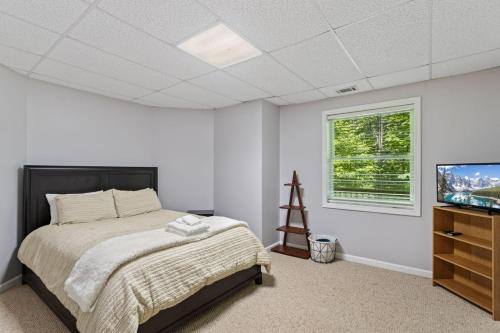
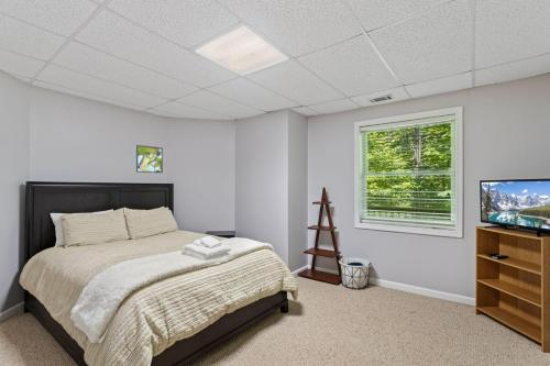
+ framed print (150, 159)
